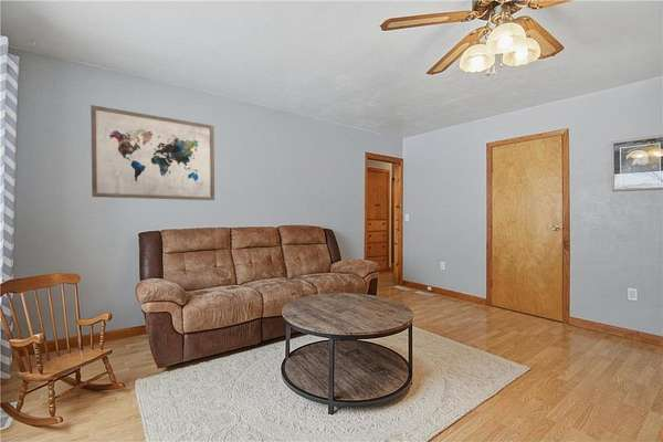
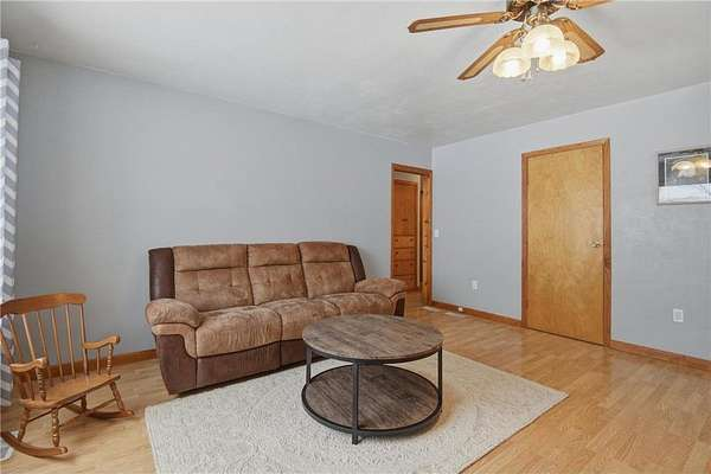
- wall art (159, 157)
